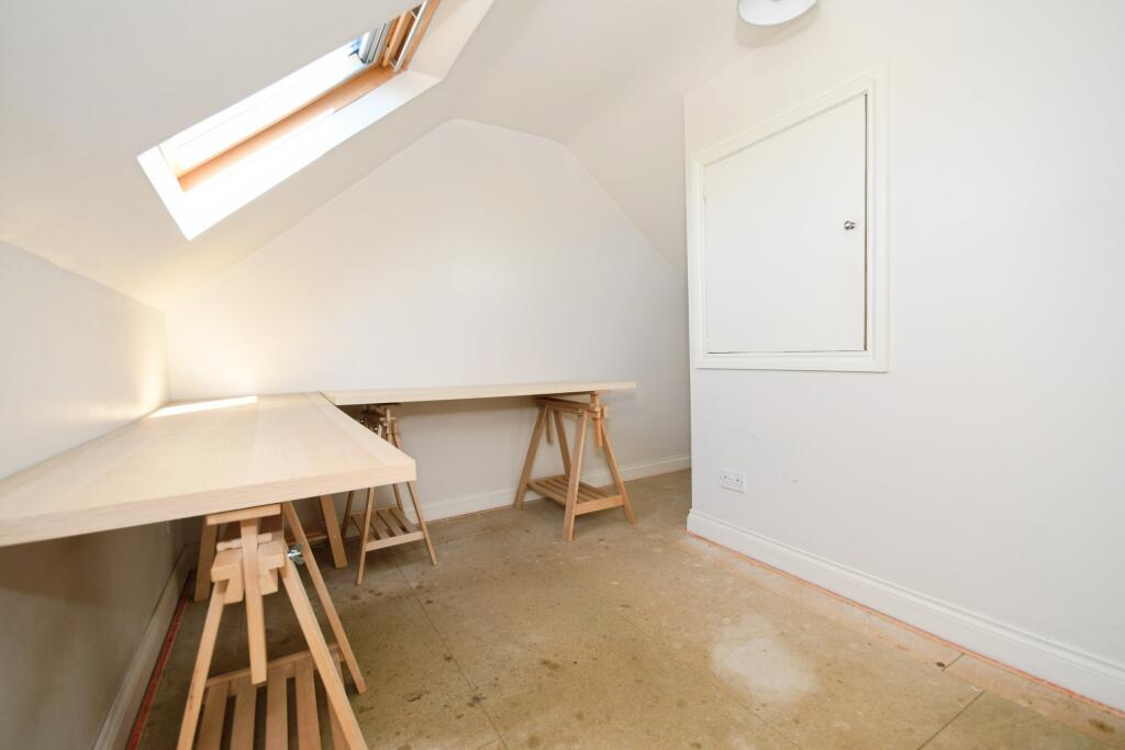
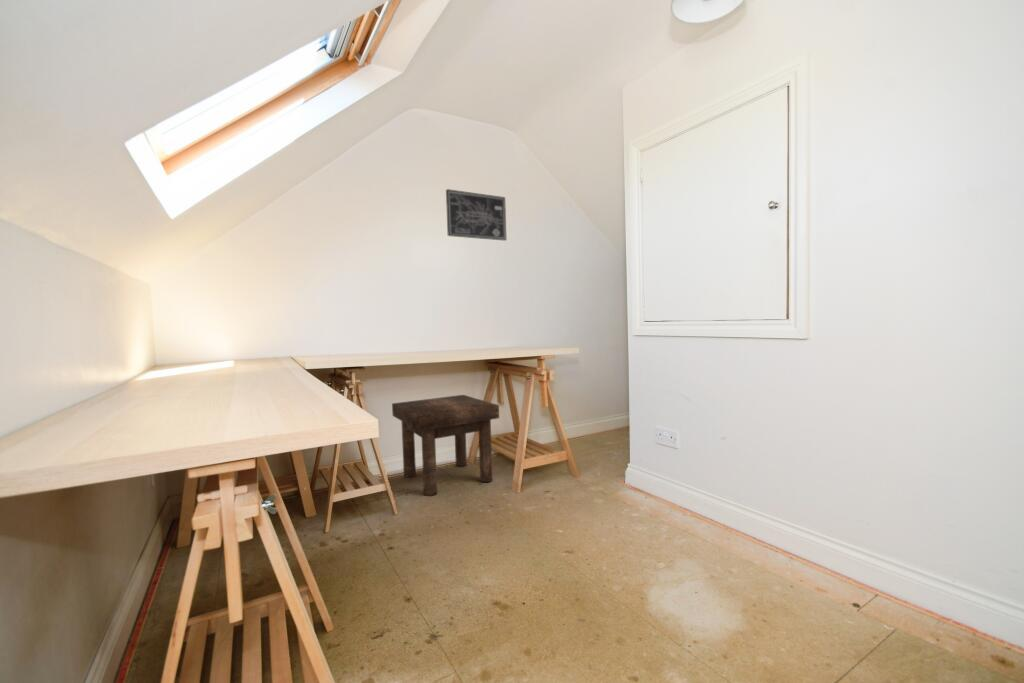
+ stool (442, 437)
+ wall art (477, 215)
